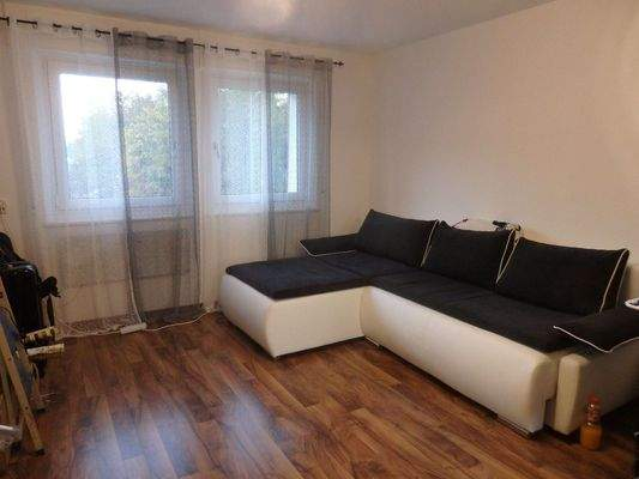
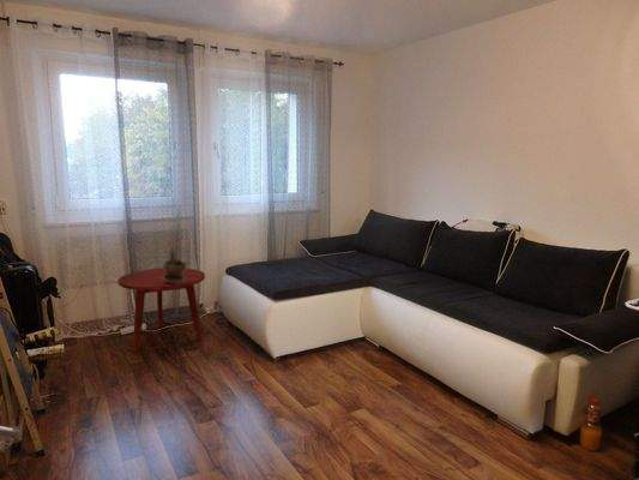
+ side table (161, 307)
+ potted plant (174, 264)
